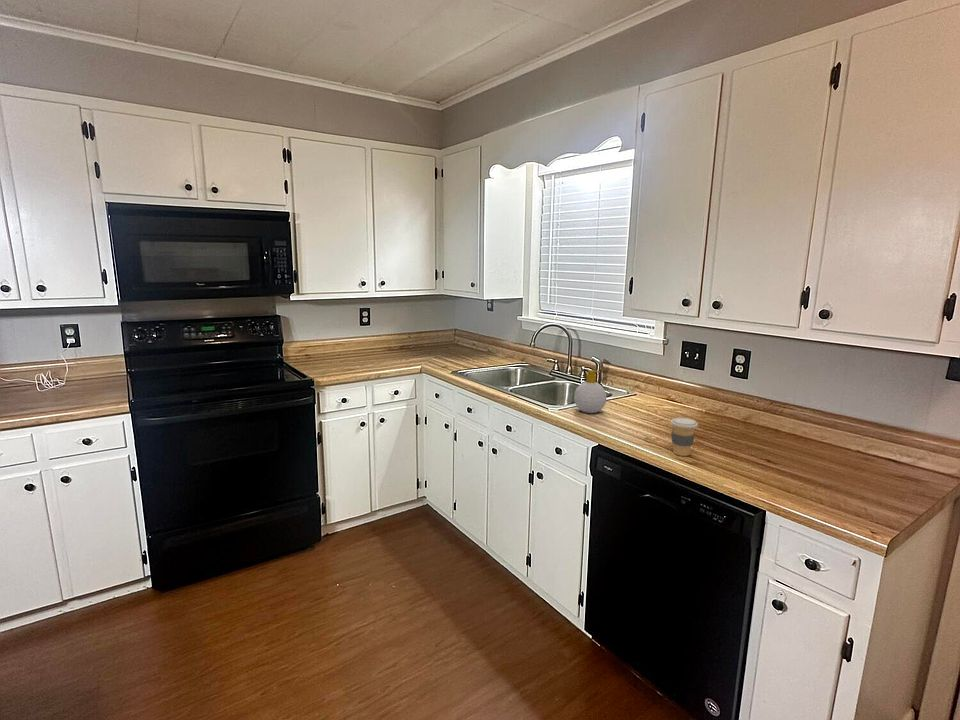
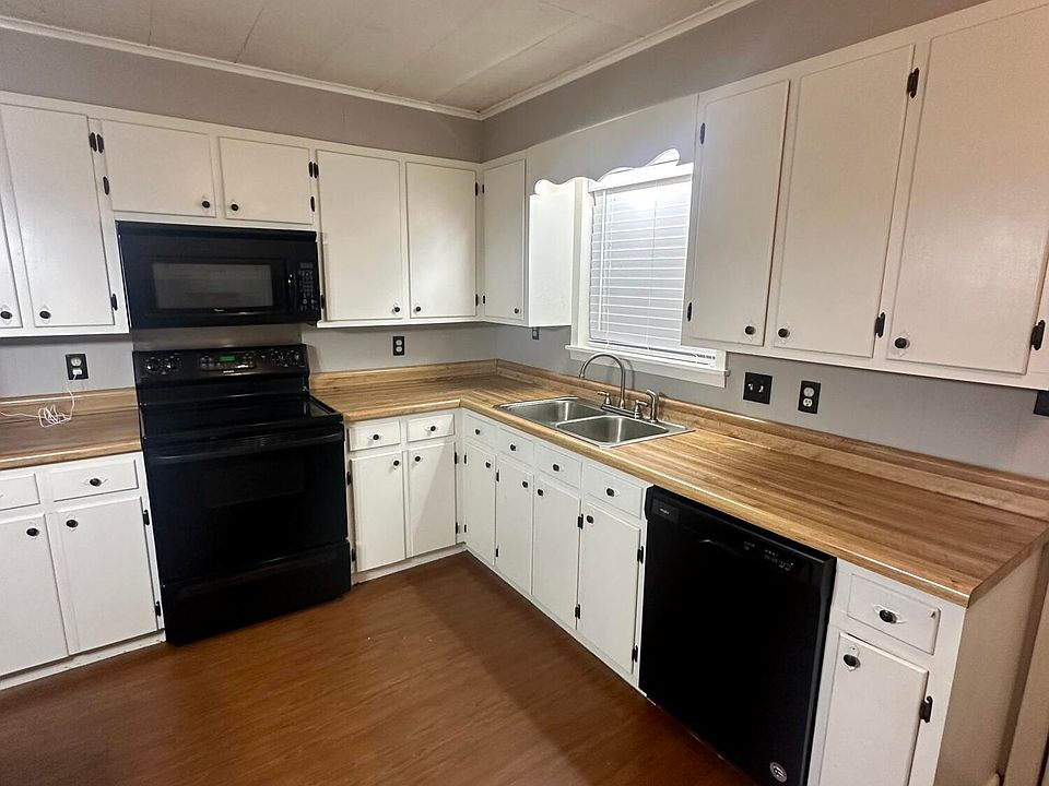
- coffee cup (682, 437)
- soap bottle (590, 390)
